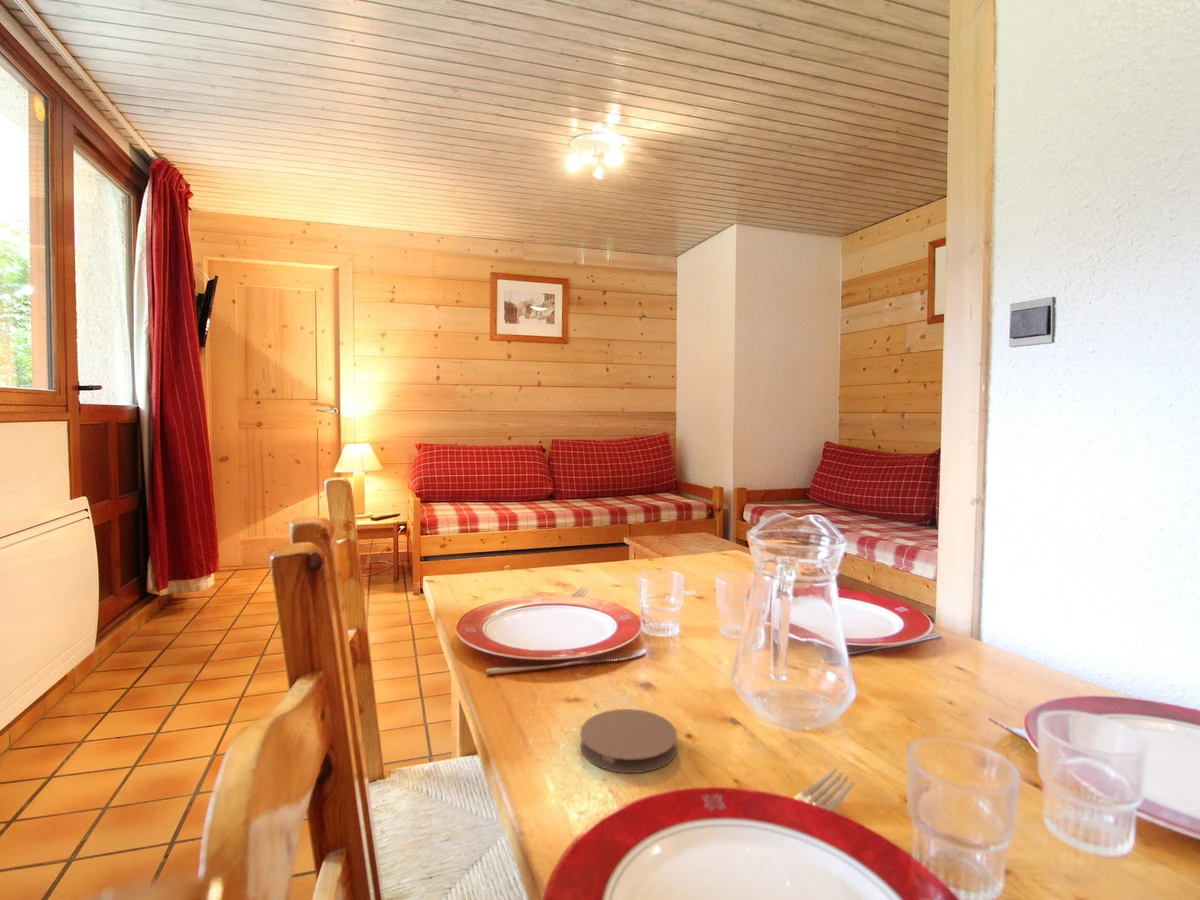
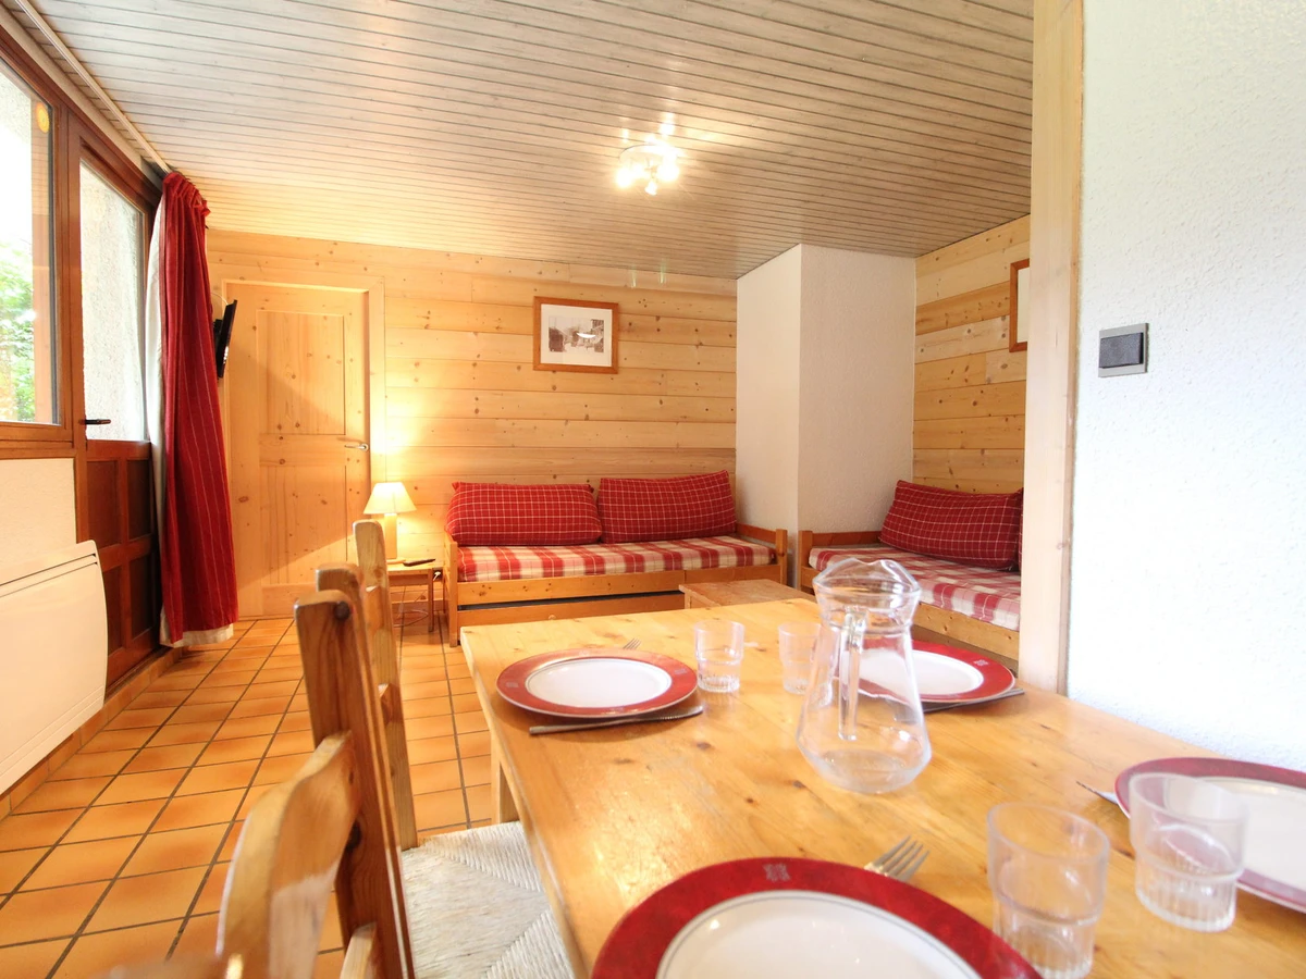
- coaster (628, 738)
